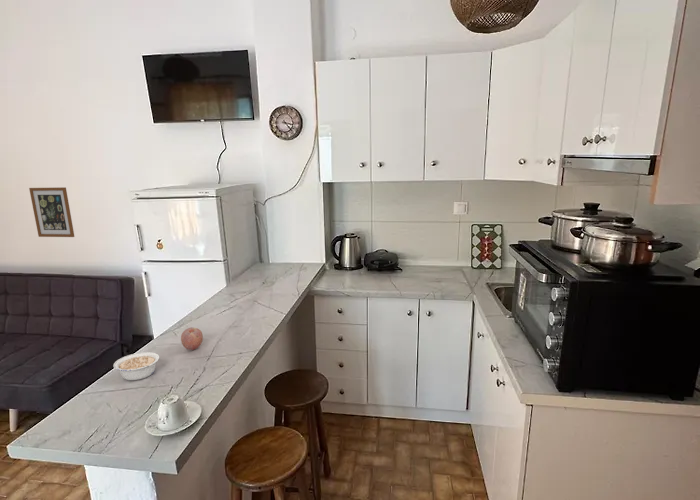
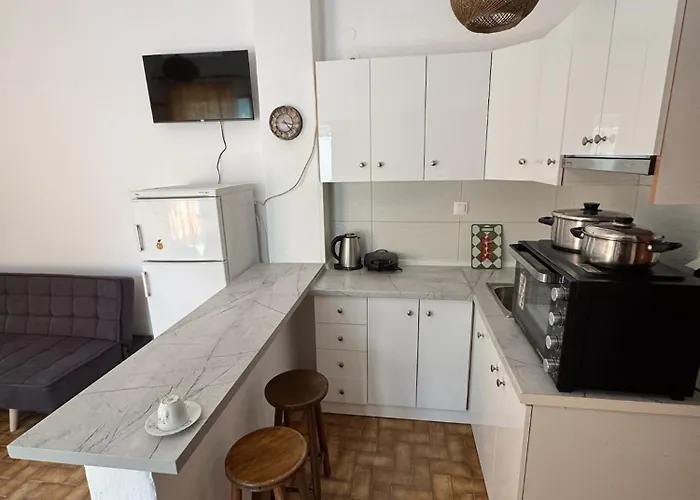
- legume (139, 366)
- fruit (192, 338)
- wall art (51, 212)
